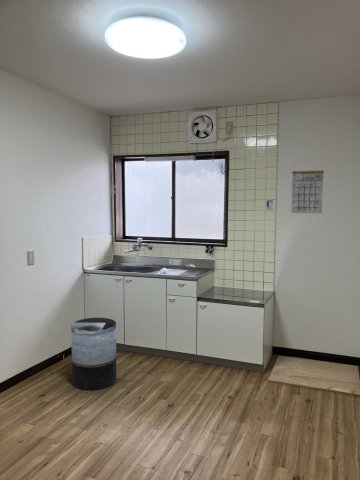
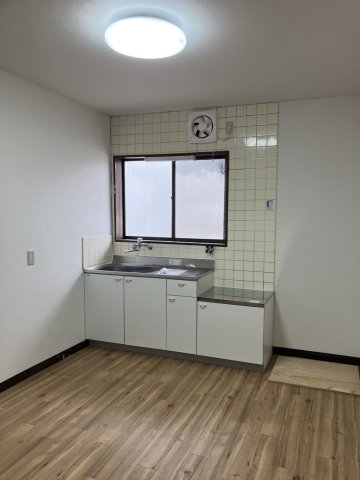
- trash can (94, 352)
- calendar (307, 187)
